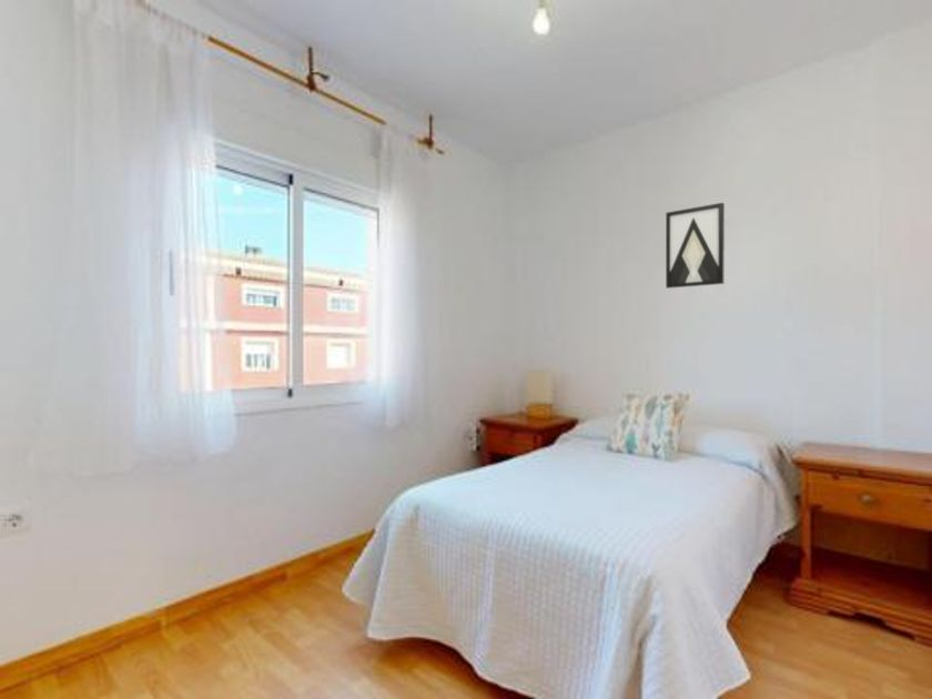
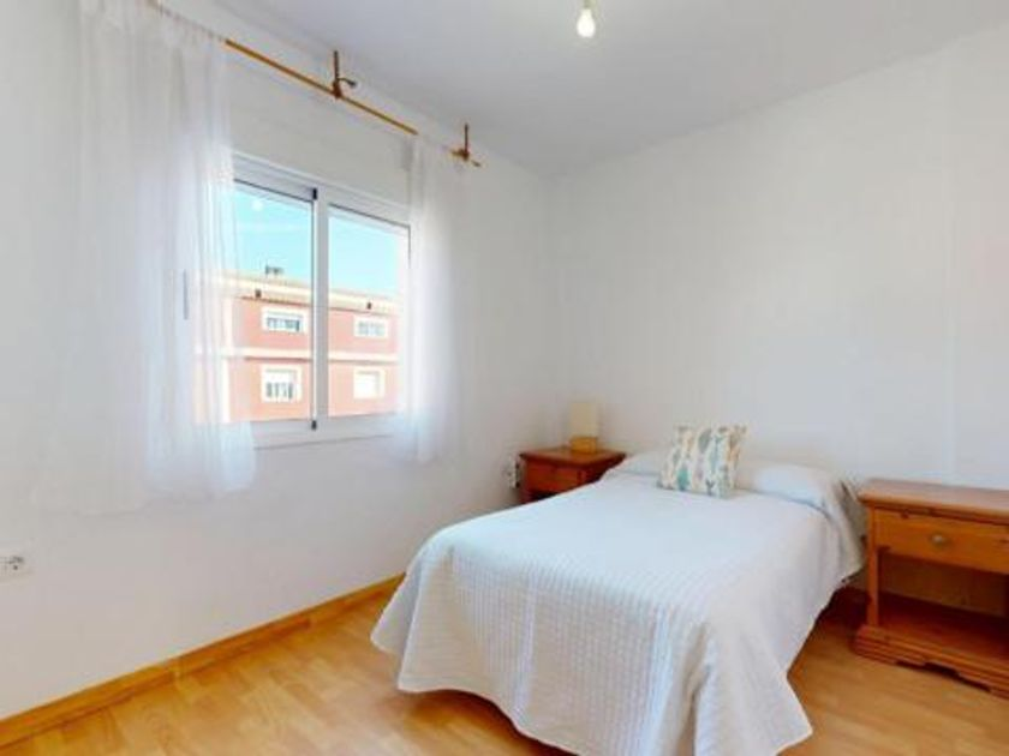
- wall art (693, 246)
